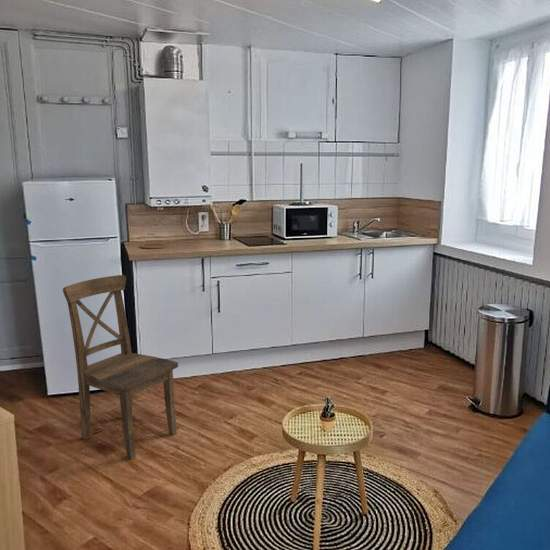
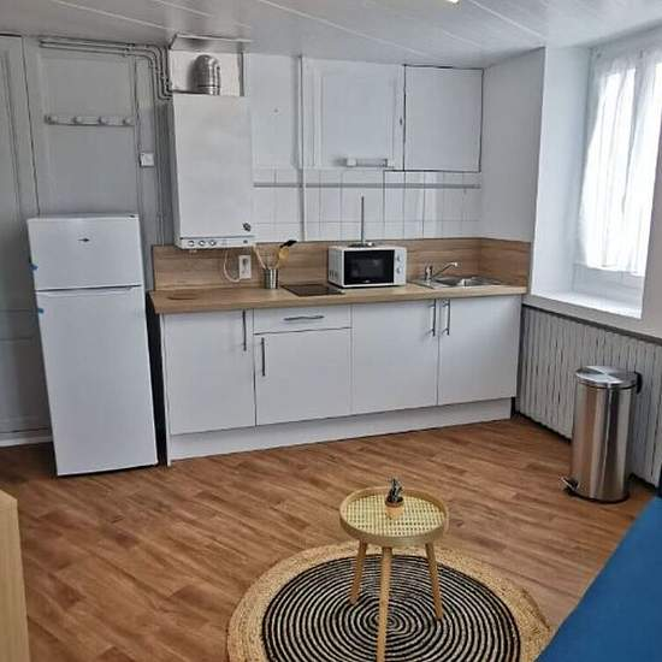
- dining chair (122, 361)
